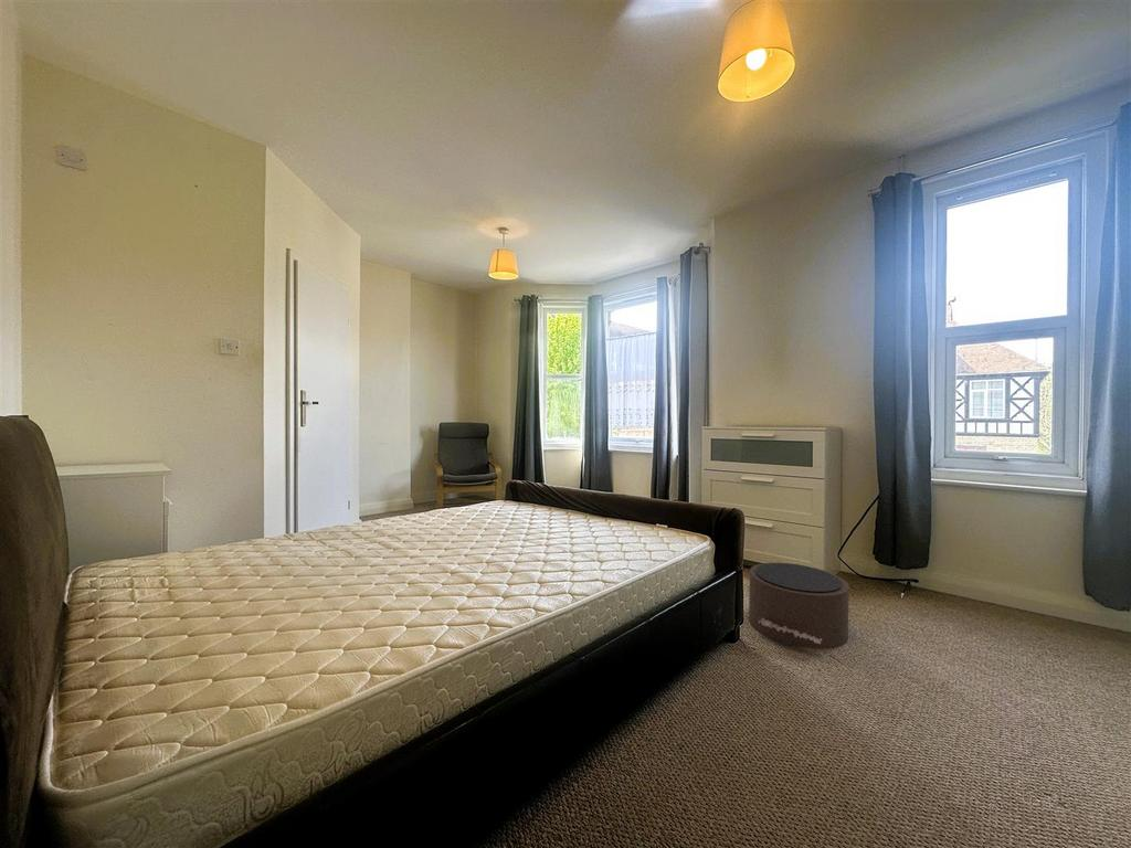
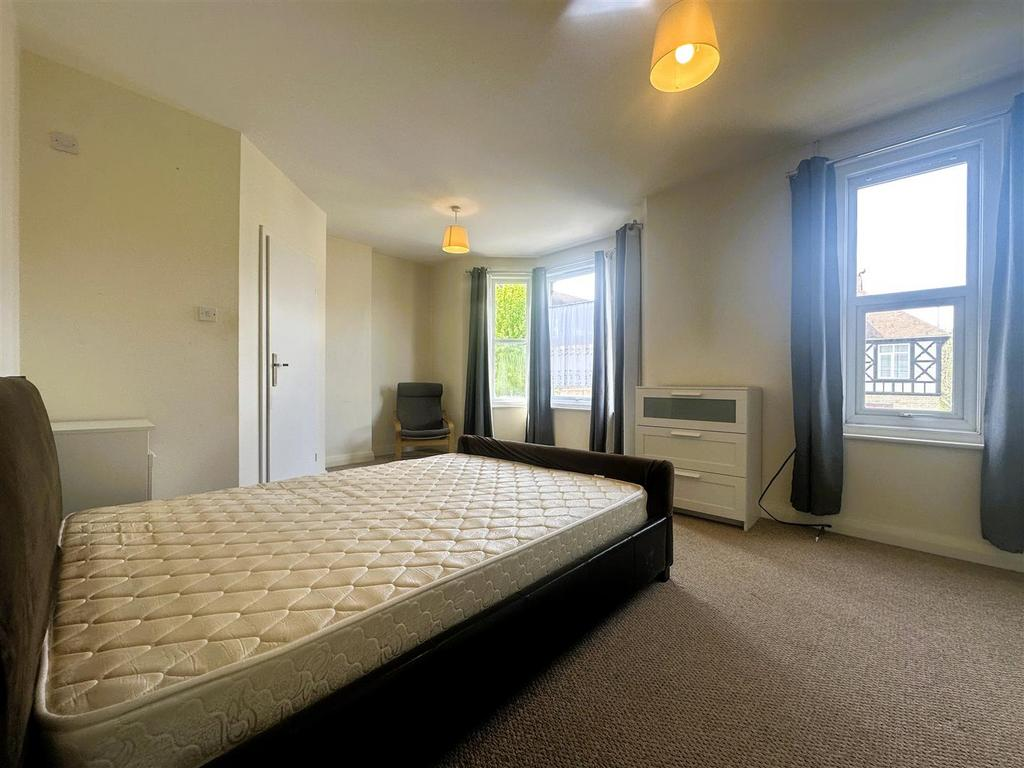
- pouf (803, 603)
